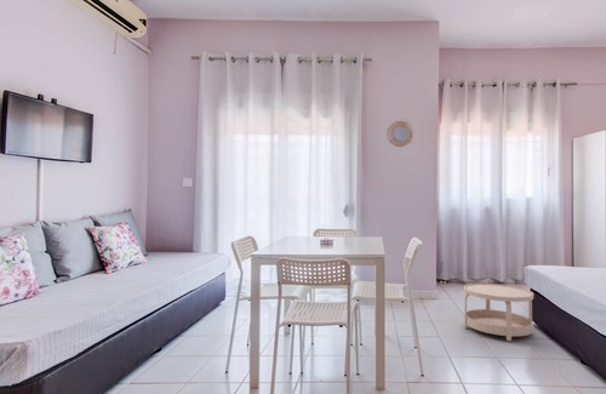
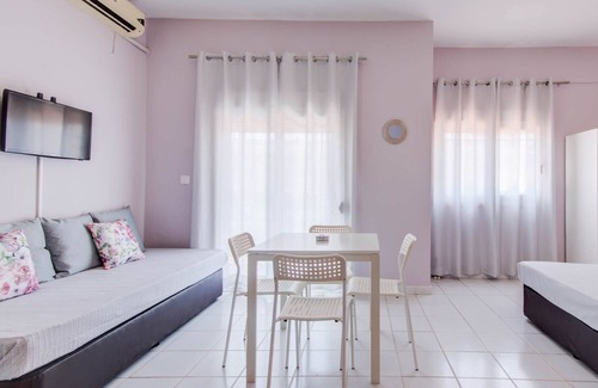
- side table (497, 310)
